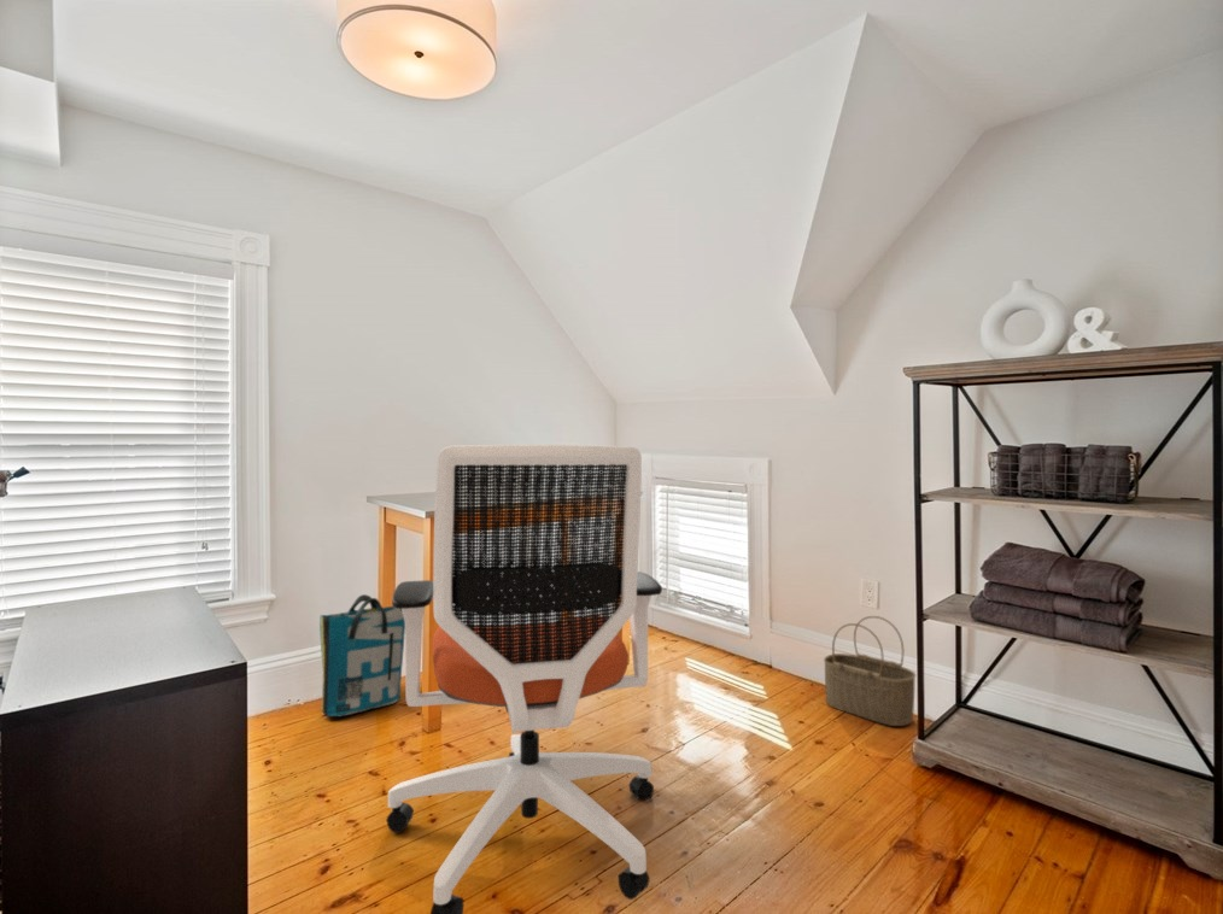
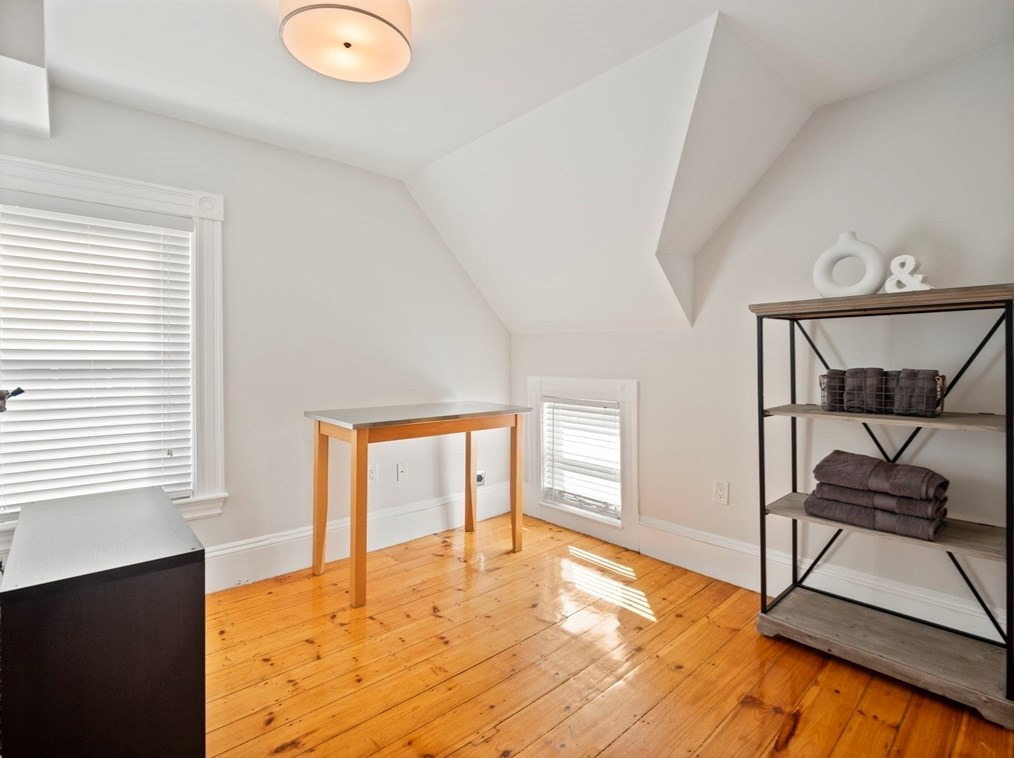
- wicker basket (867, 664)
- tote bag (361, 649)
- office chair (528, 637)
